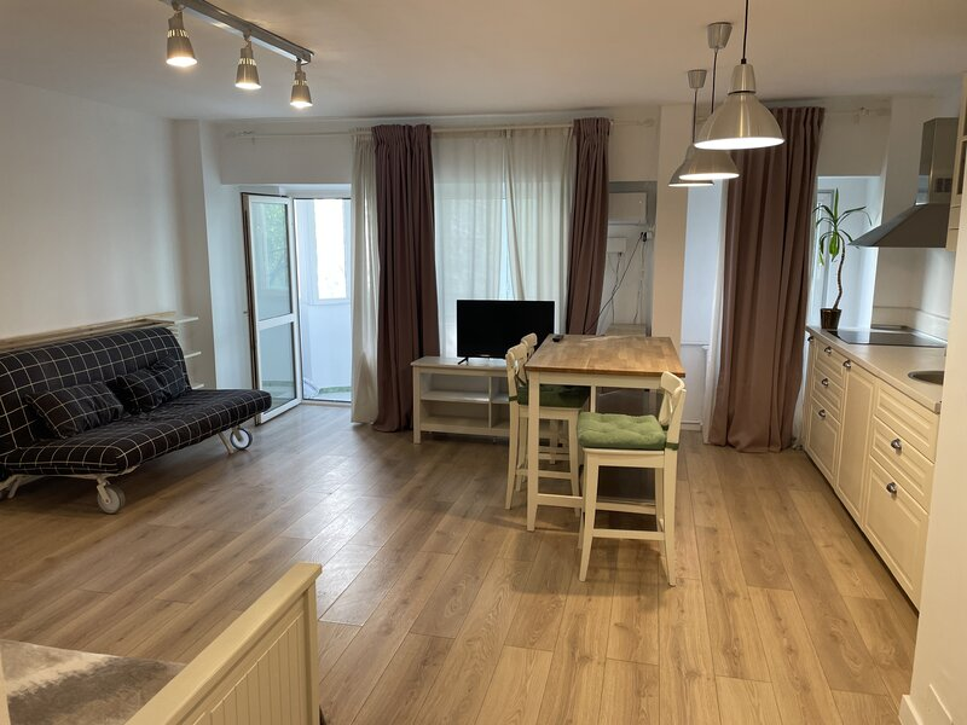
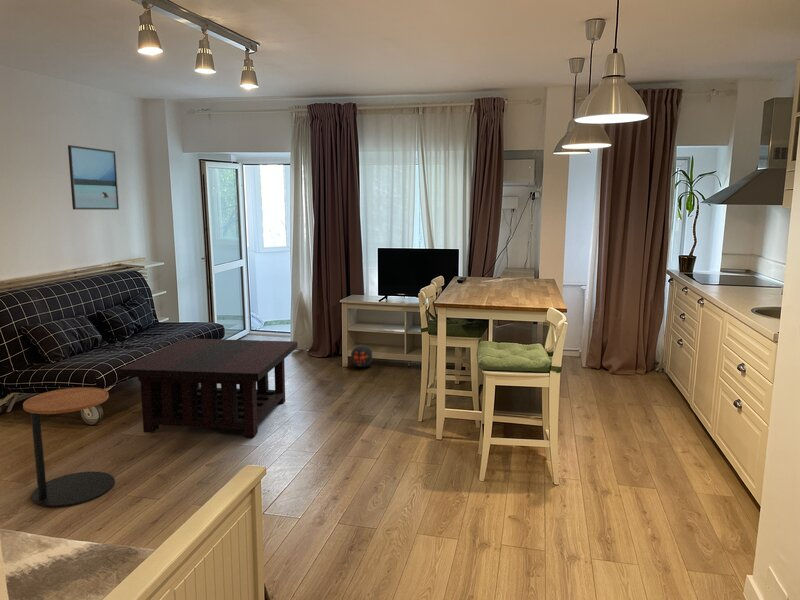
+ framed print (94, 179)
+ decorative ball (361, 356)
+ coffee table (216, 385)
+ side table (42, 445)
